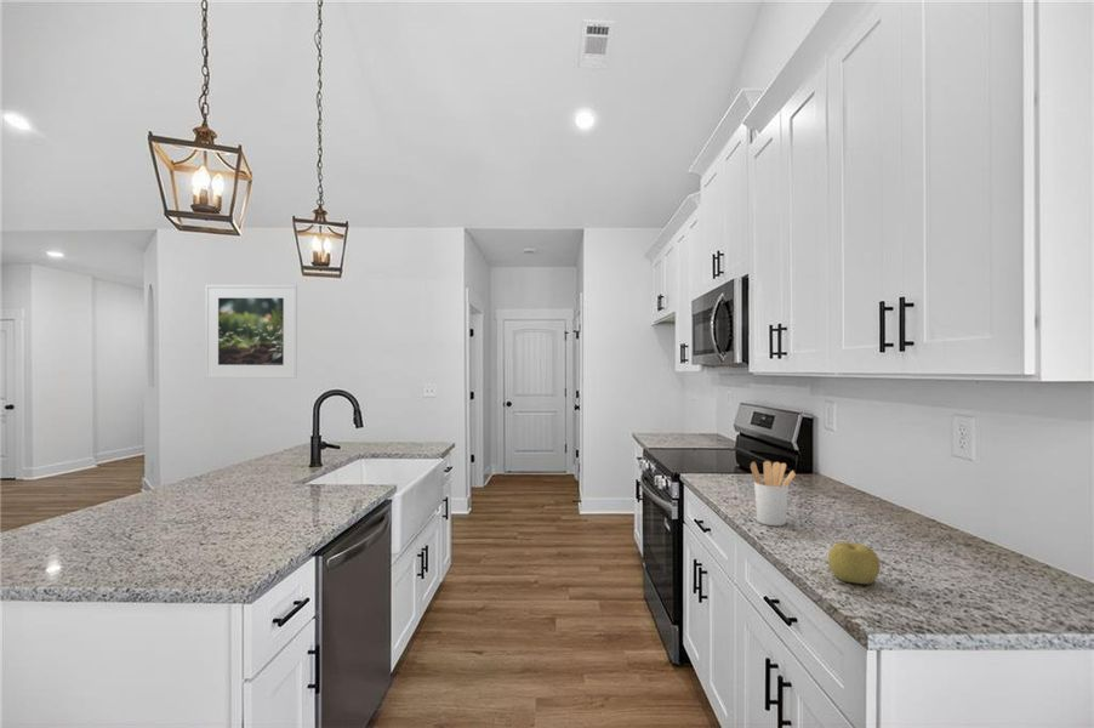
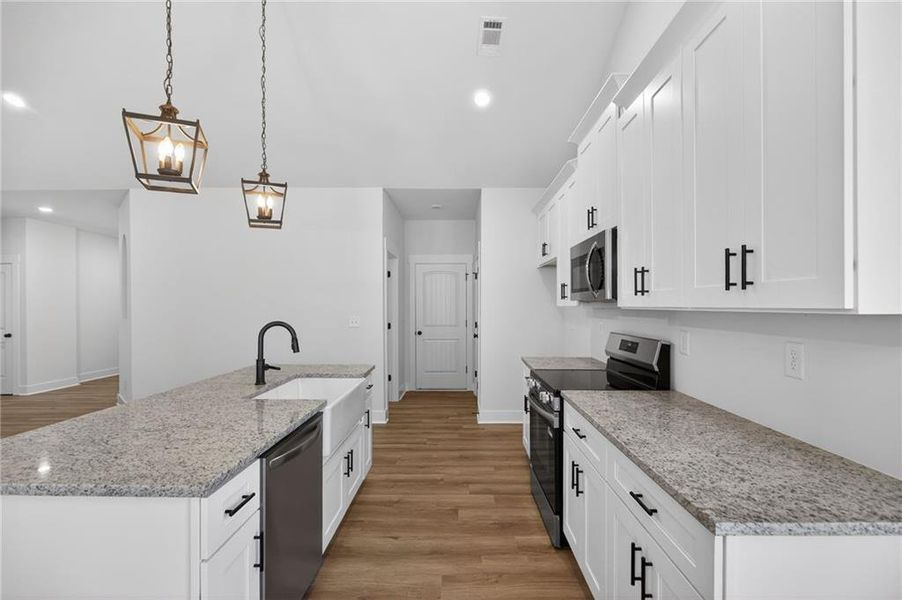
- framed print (251, 331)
- utensil holder (771, 490)
- fruit (853, 562)
